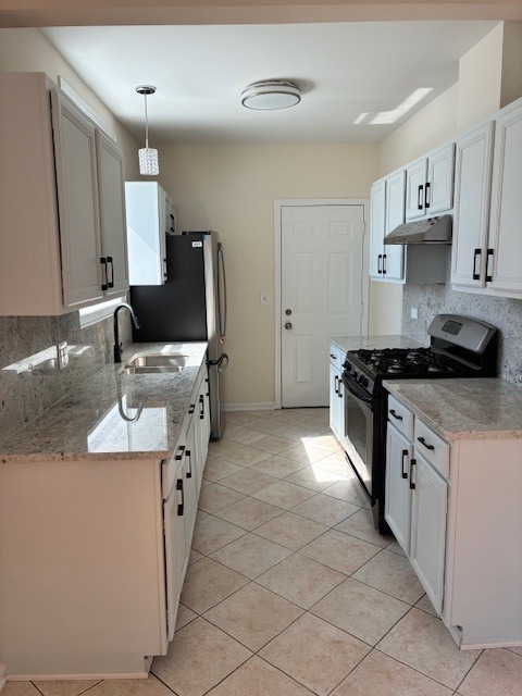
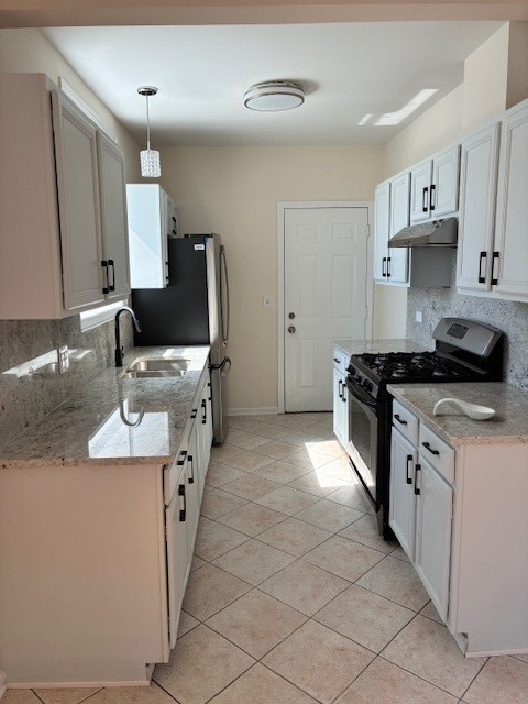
+ spoon rest (463, 408)
